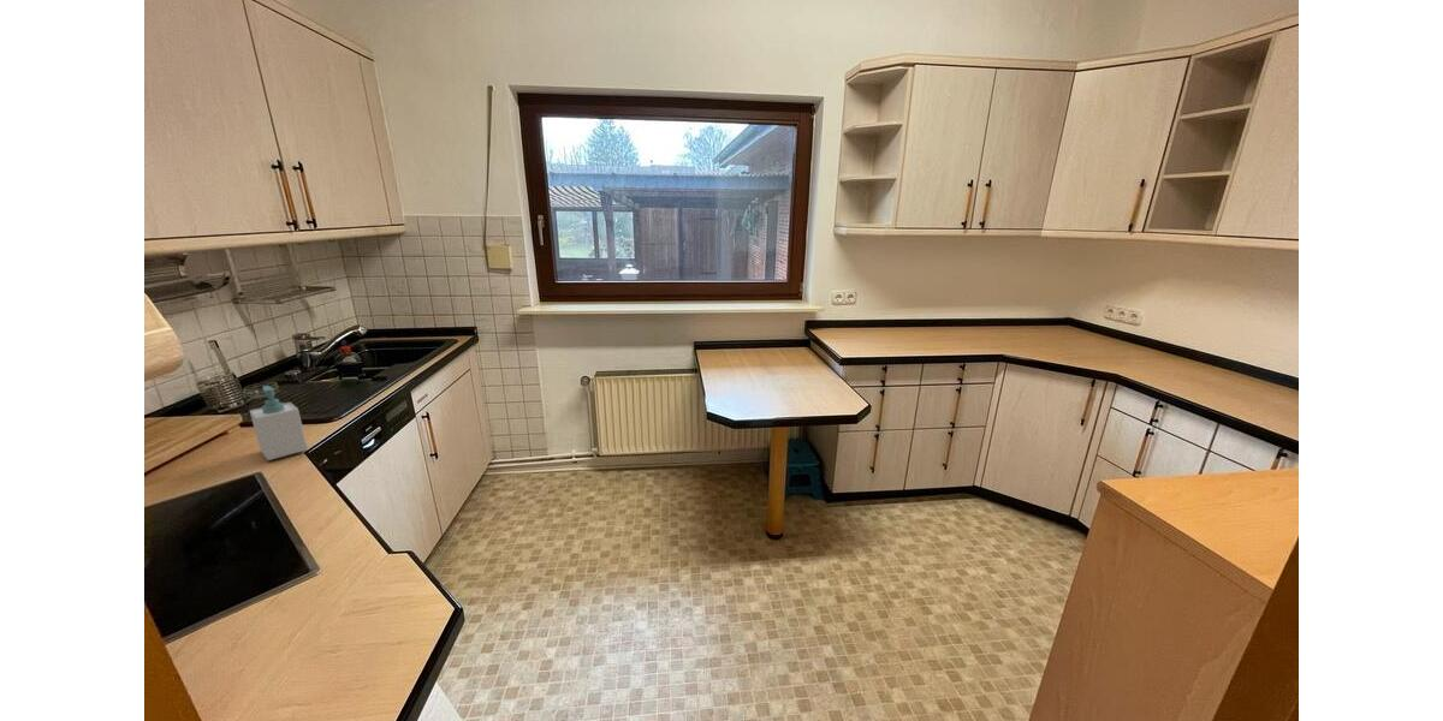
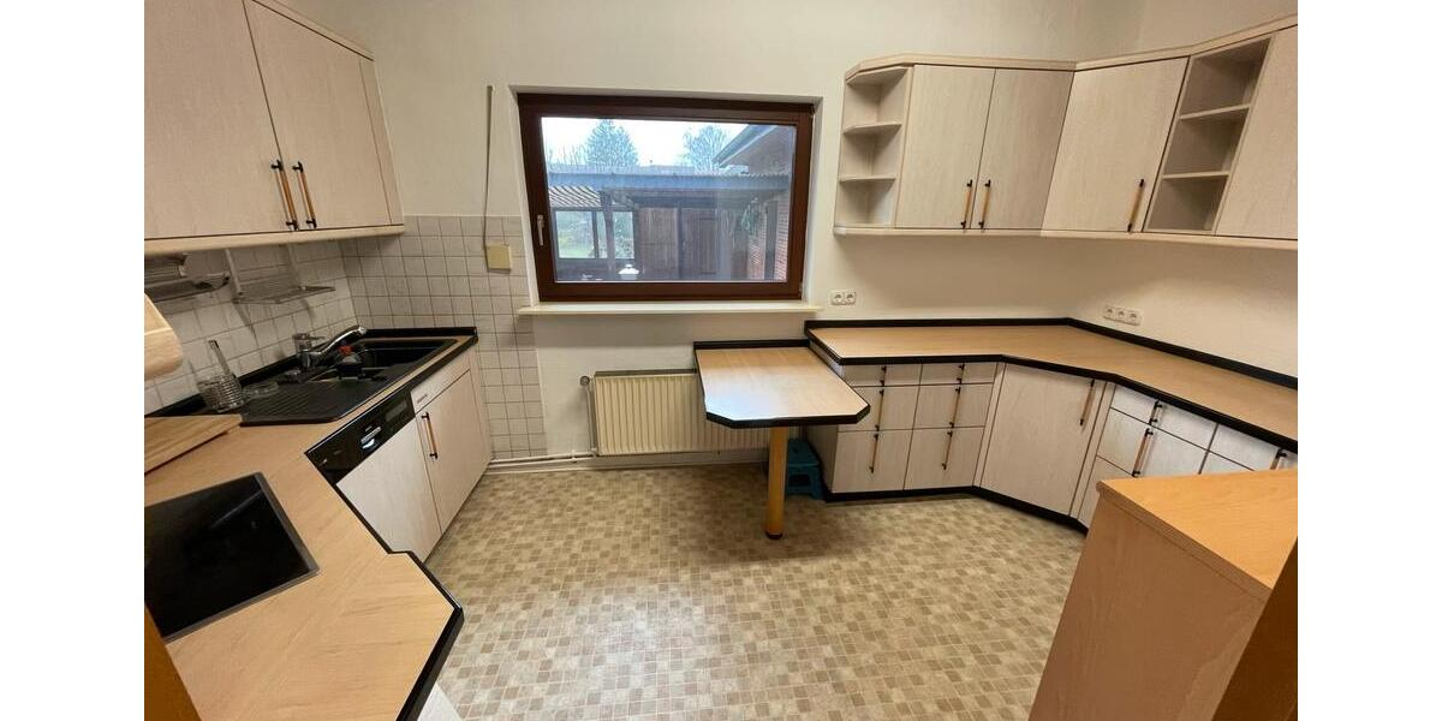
- soap bottle (277, 419)
